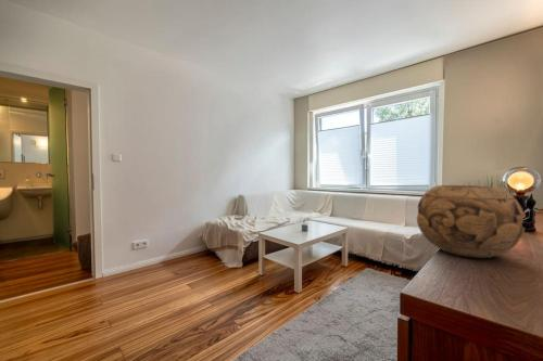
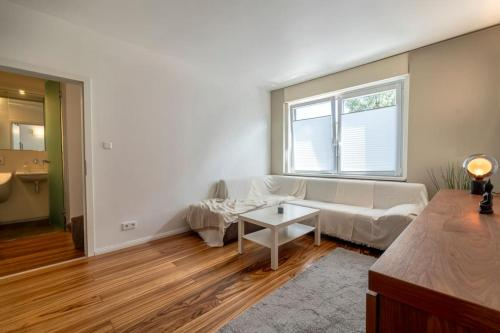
- decorative bowl (464, 218)
